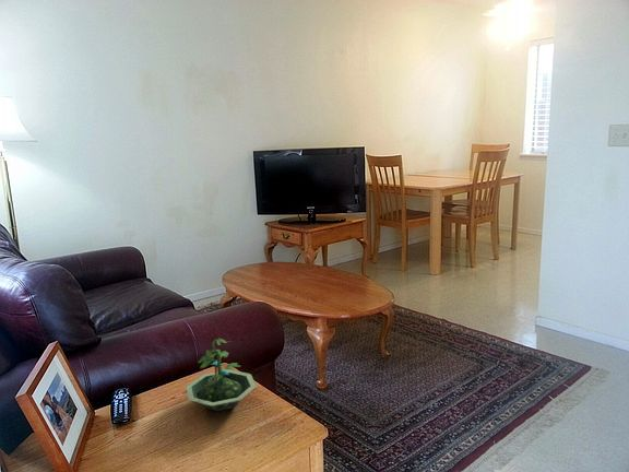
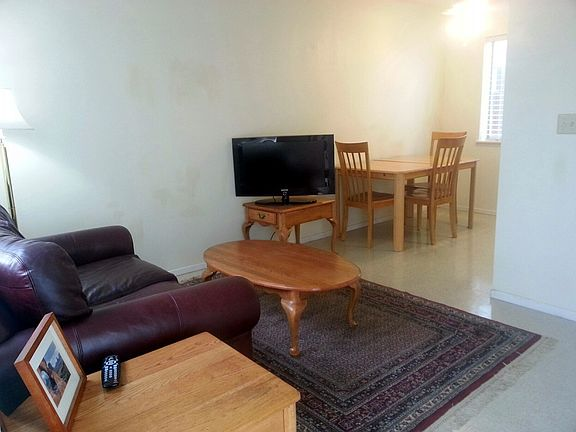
- terrarium (217, 351)
